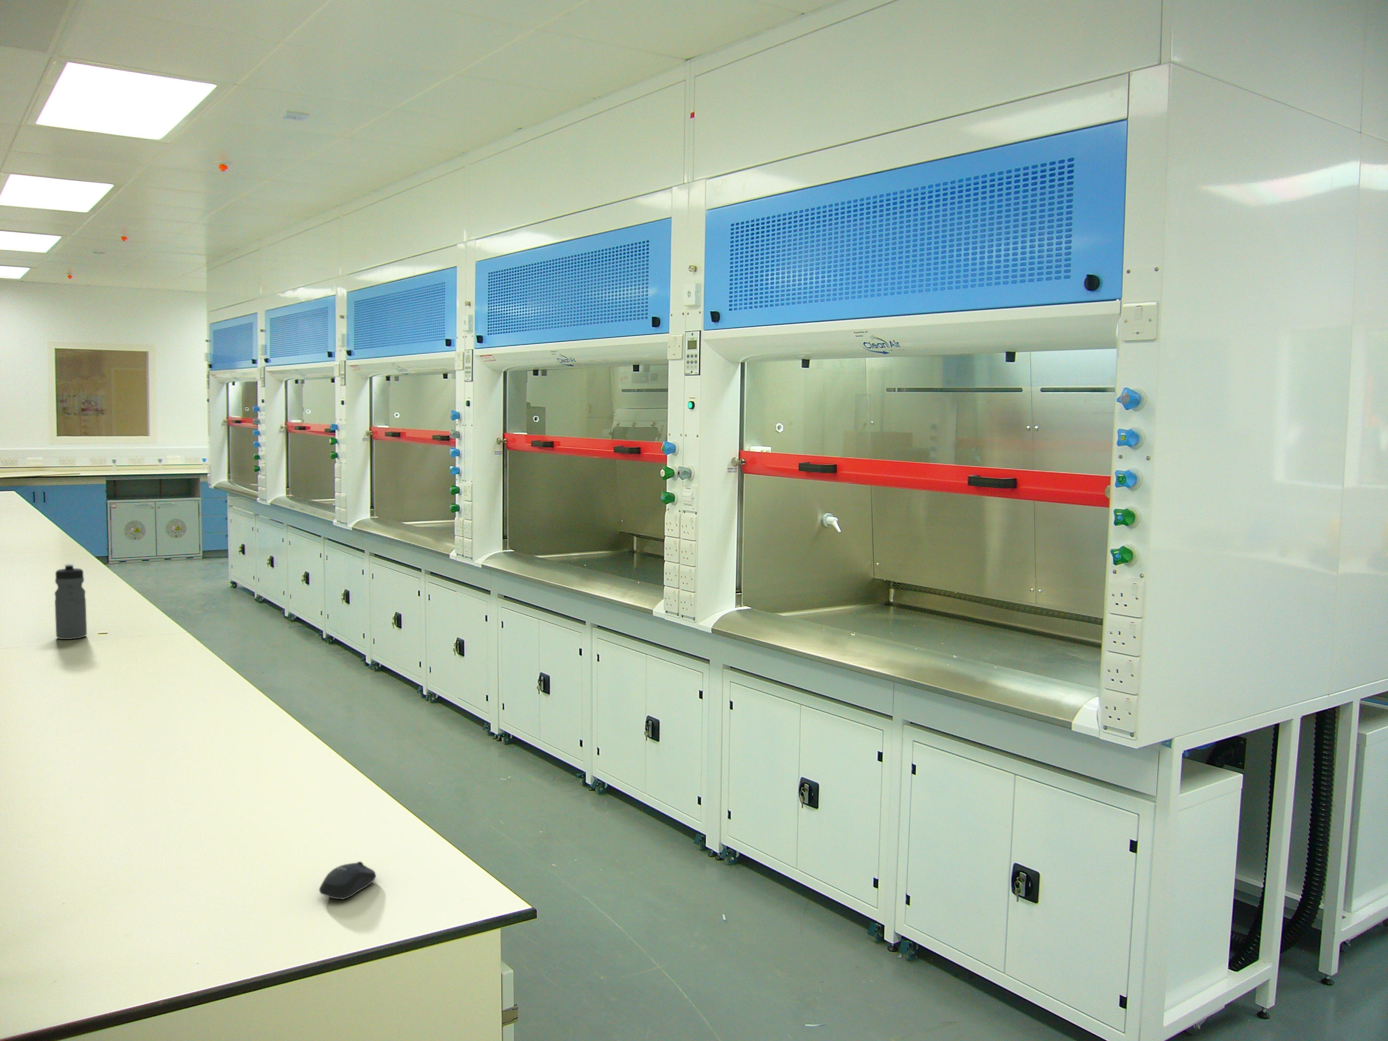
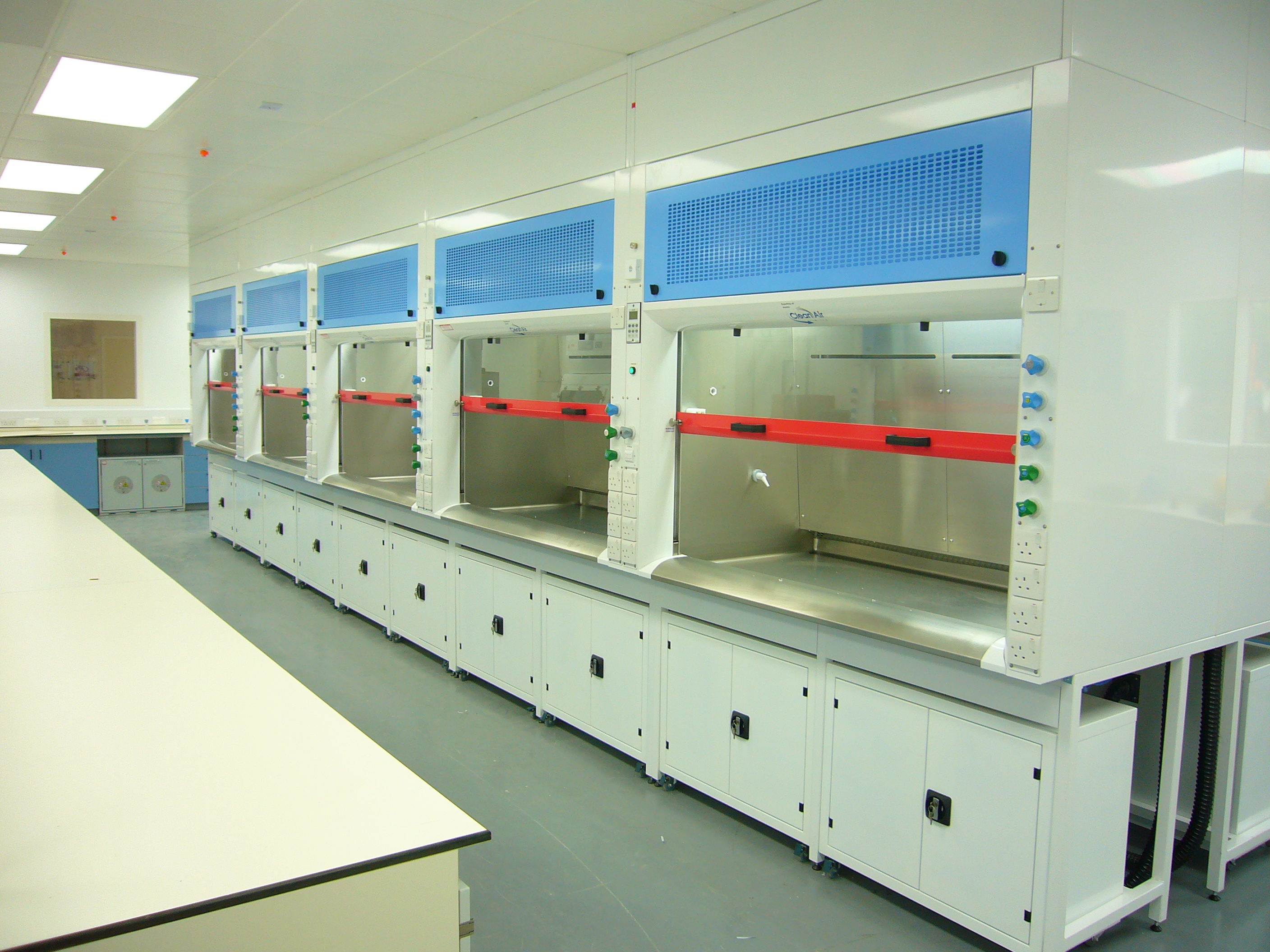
- computer mouse (348, 876)
- water bottle (70, 600)
